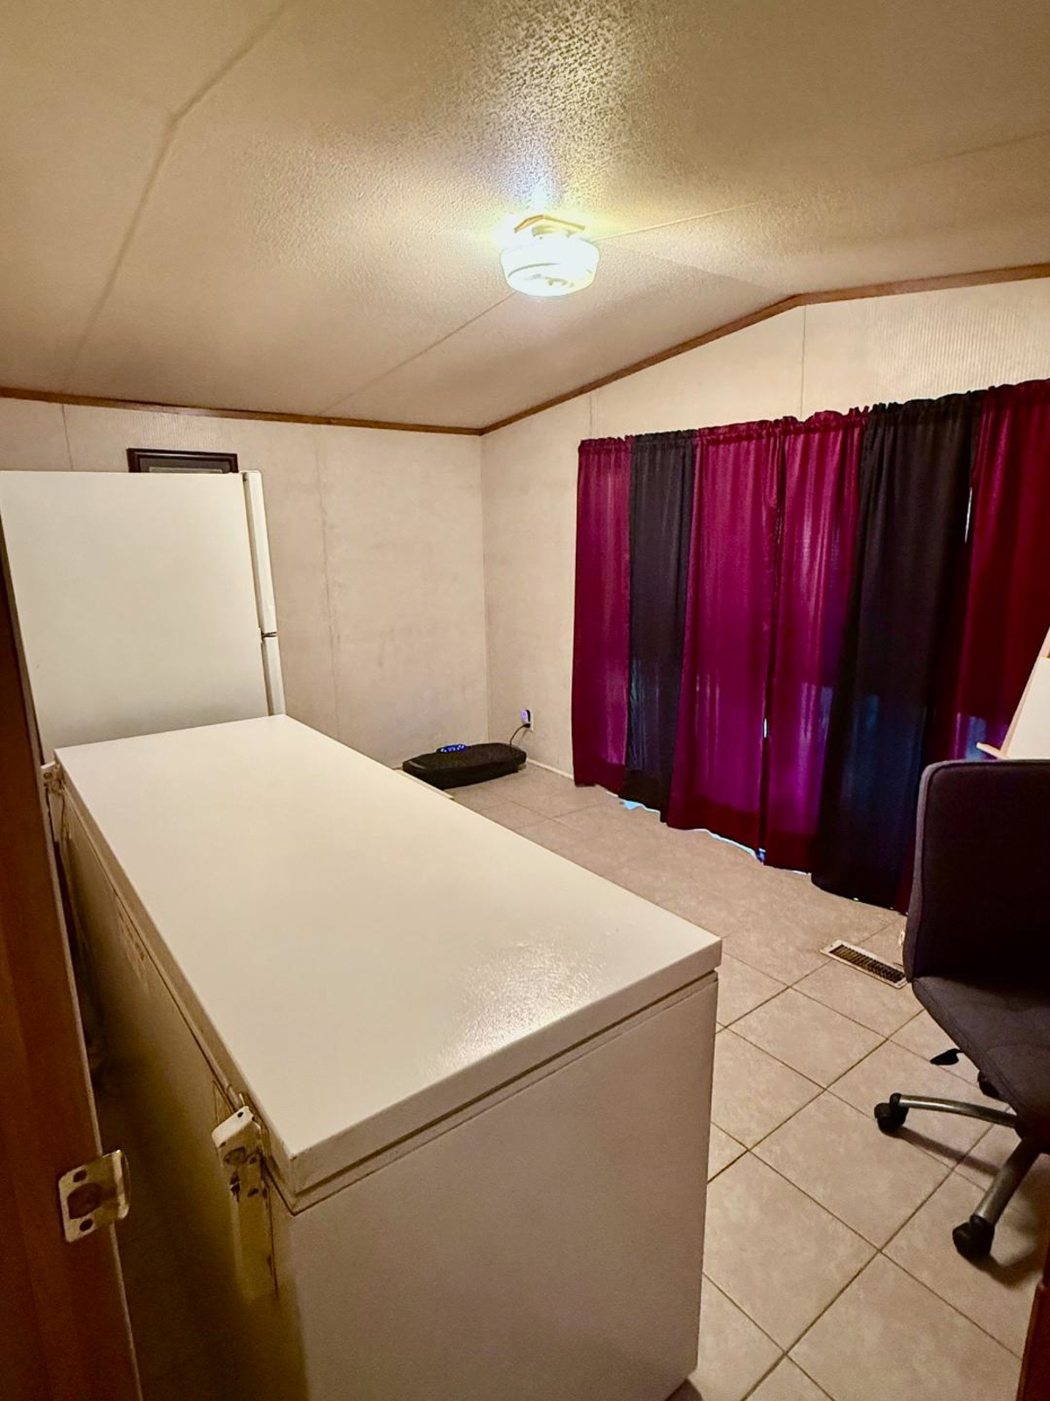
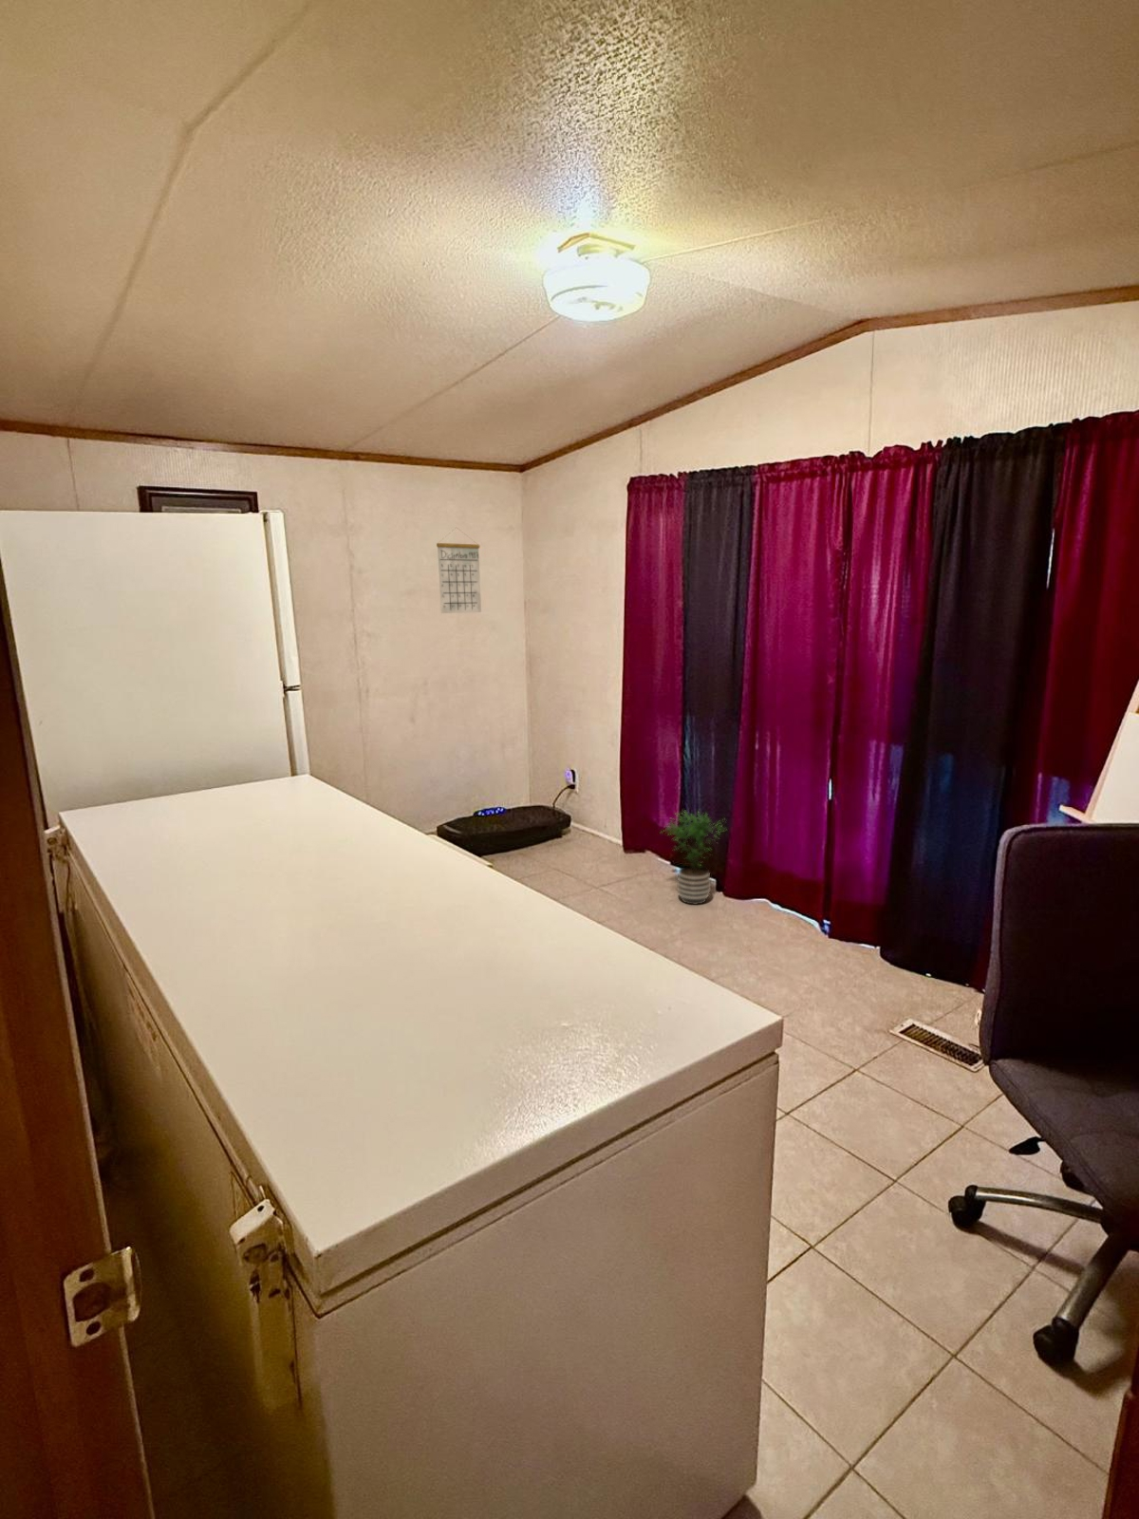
+ potted plant (692, 855)
+ calendar (459, 569)
